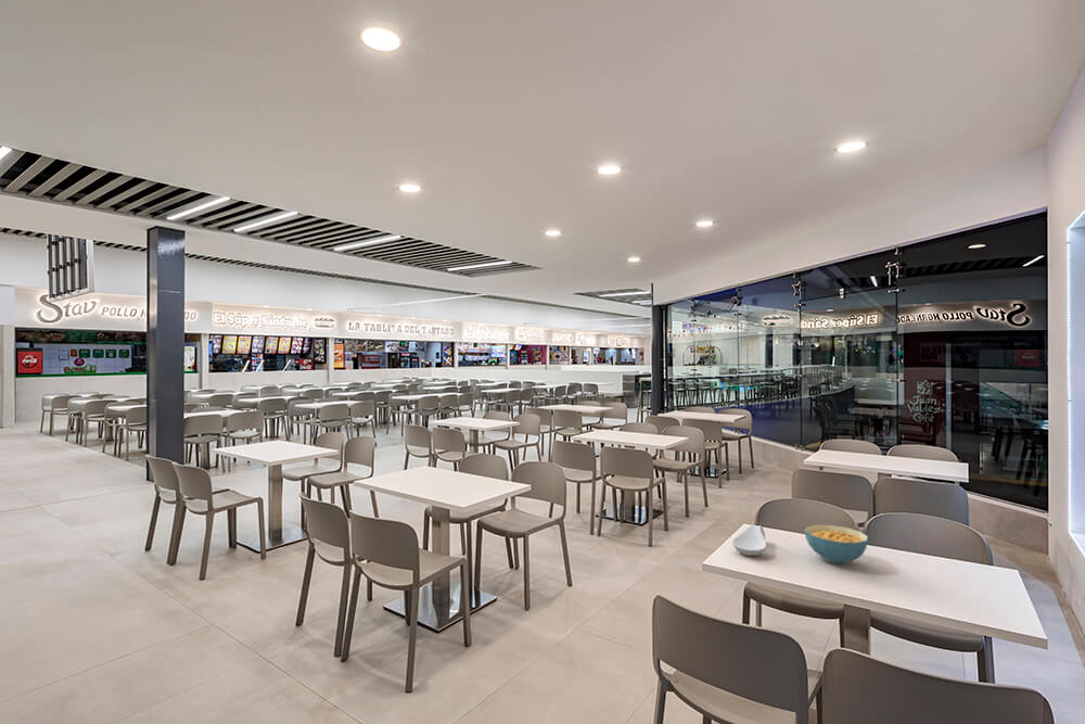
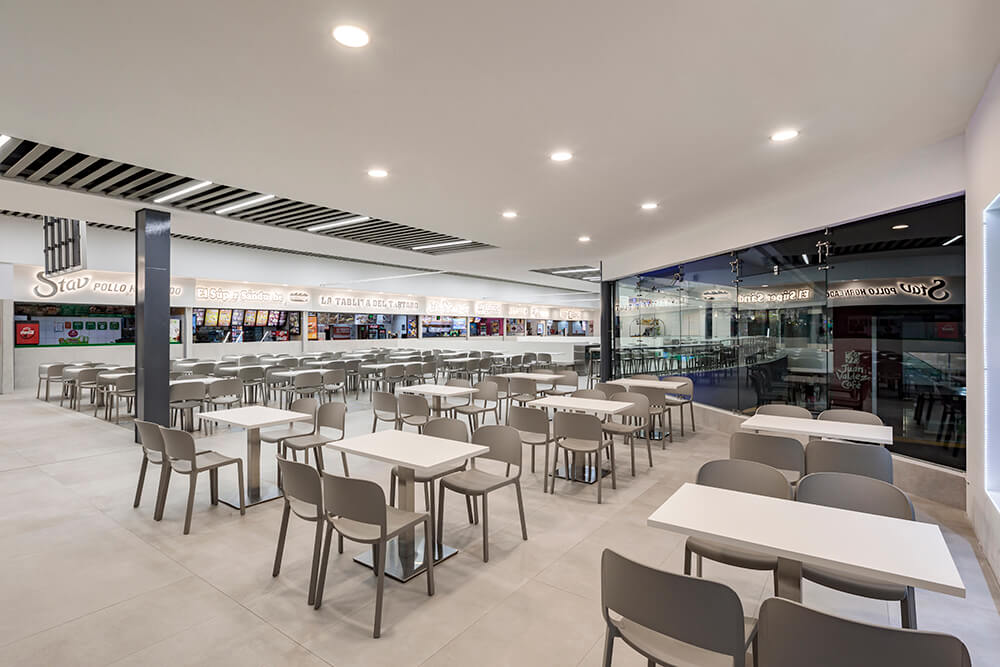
- spoon rest (752, 538)
- cereal bowl (835, 546)
